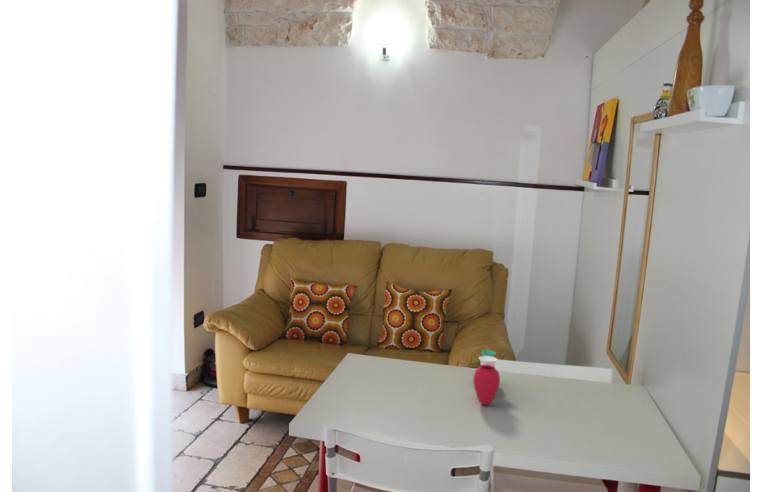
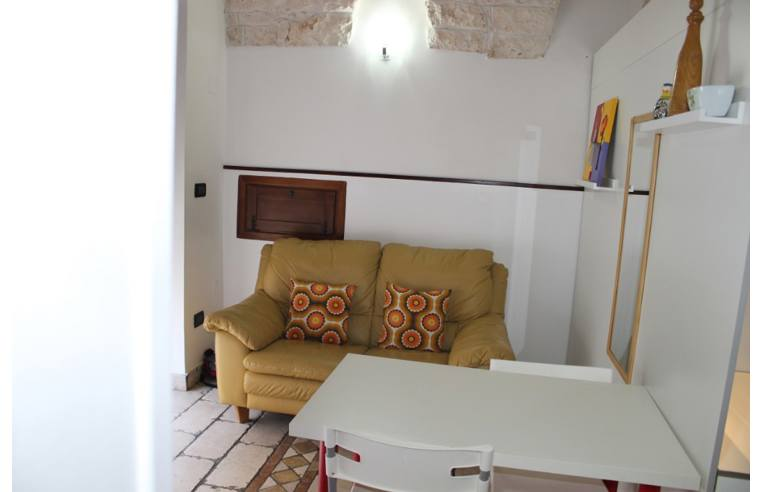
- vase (486, 376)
